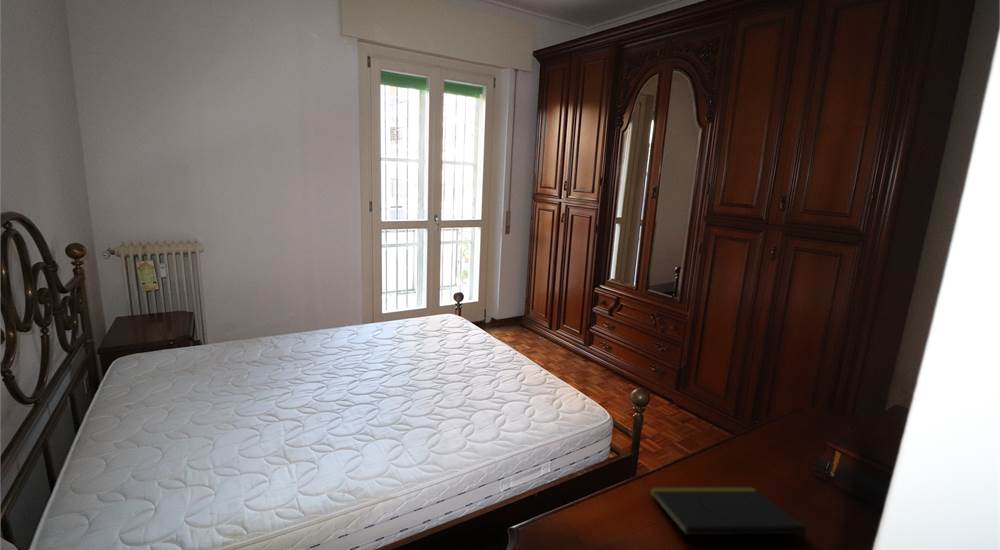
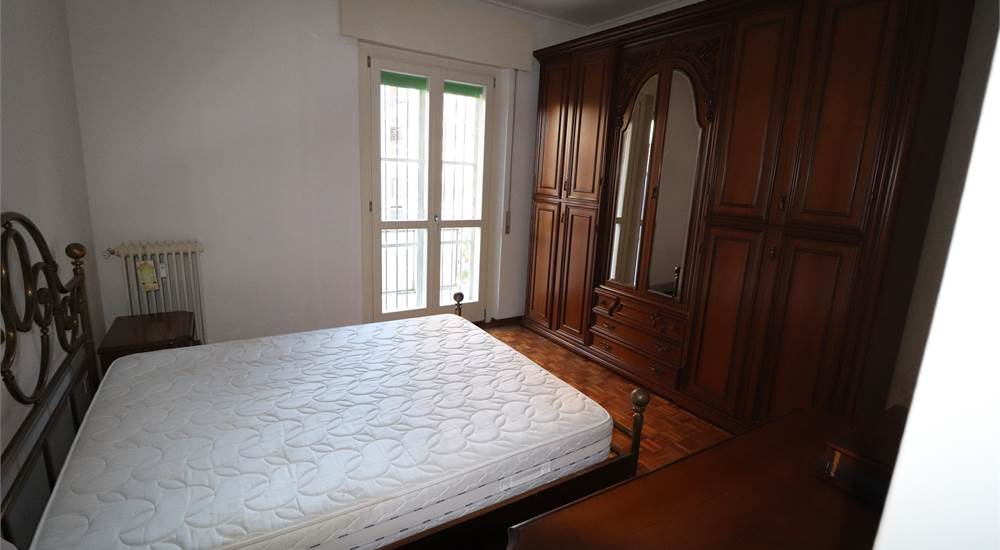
- notepad (720, 508)
